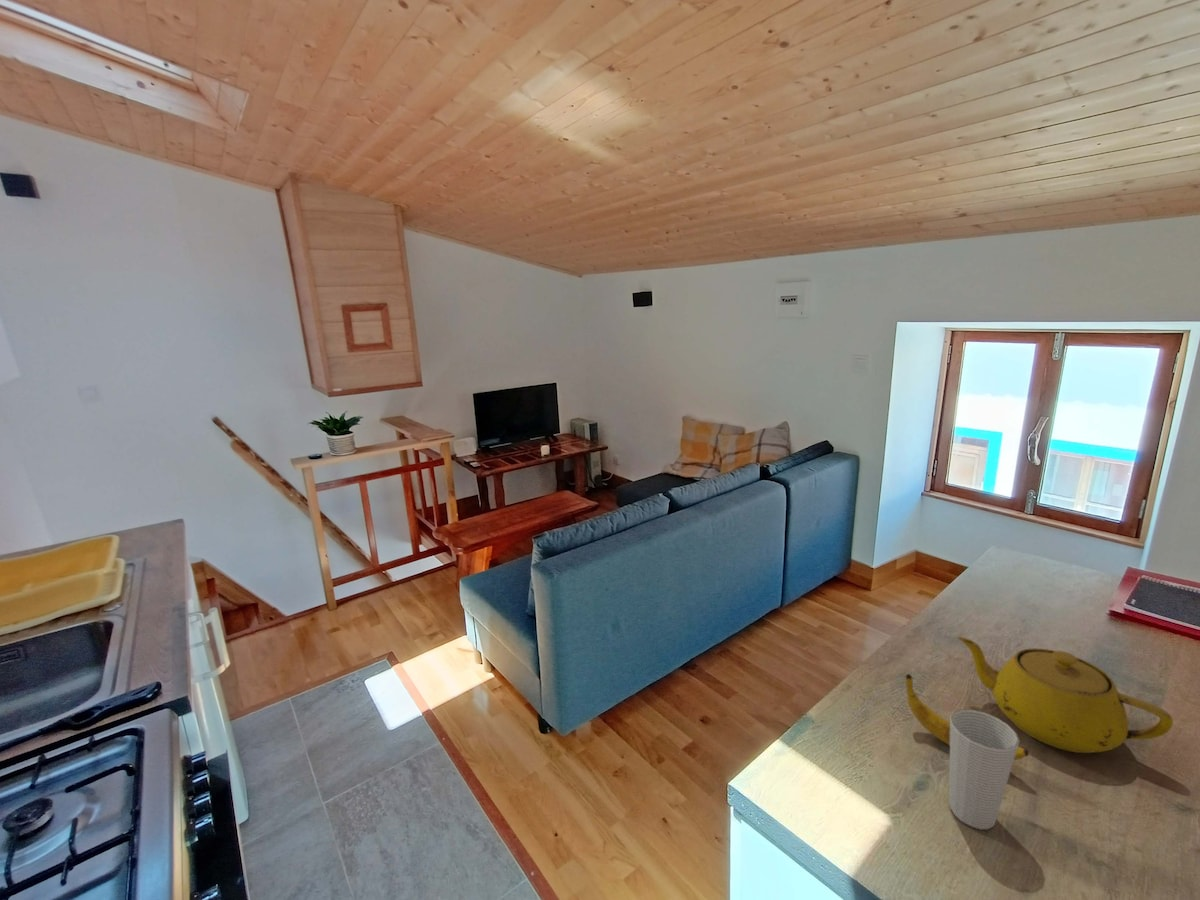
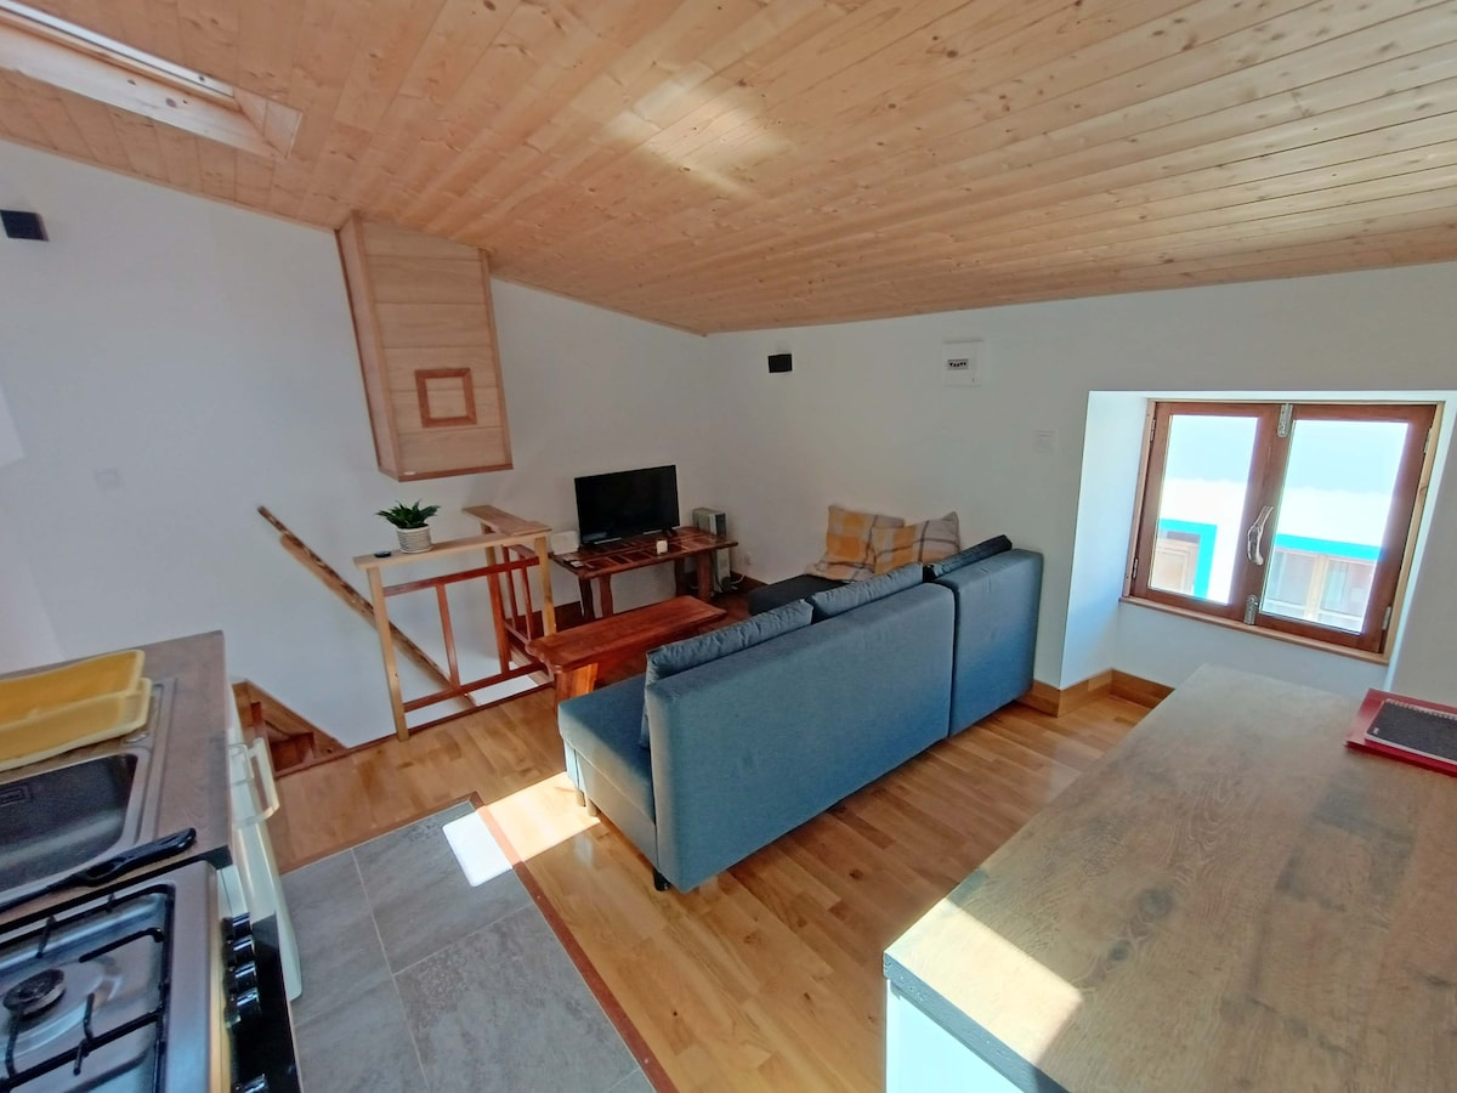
- teapot (1051, 688)
- banana (949, 723)
- cup (977, 771)
